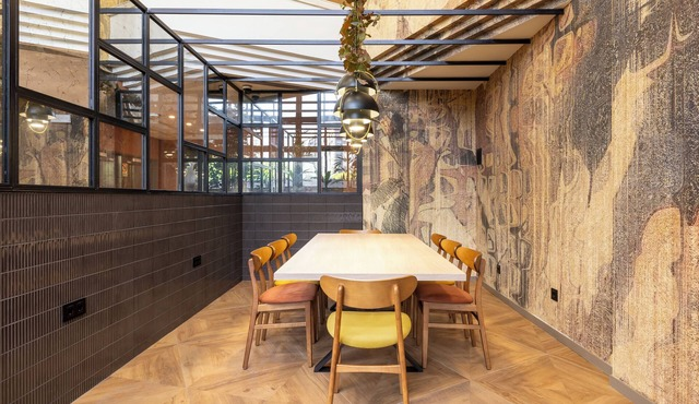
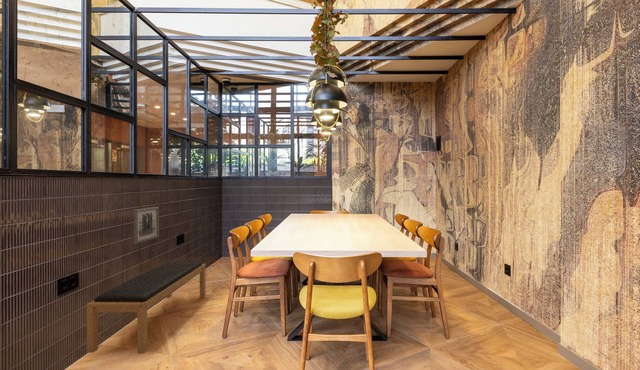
+ wall art (147, 224)
+ bench (157, 296)
